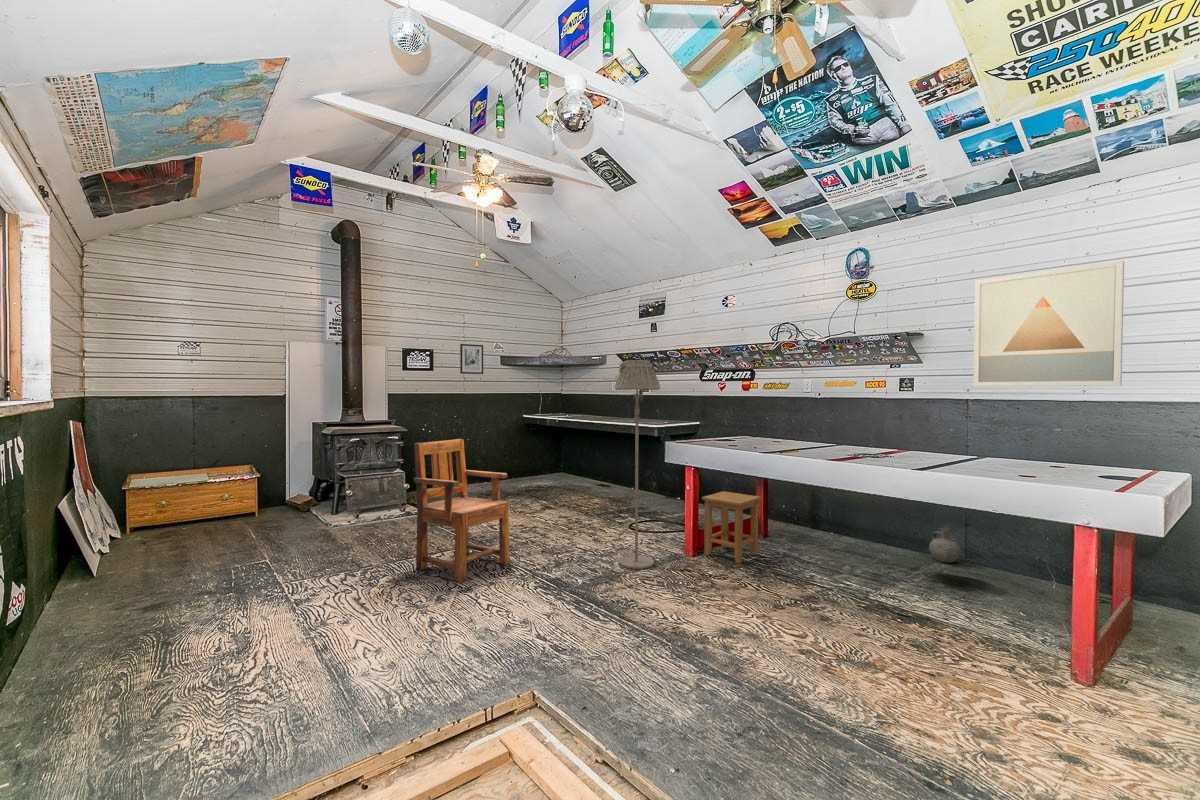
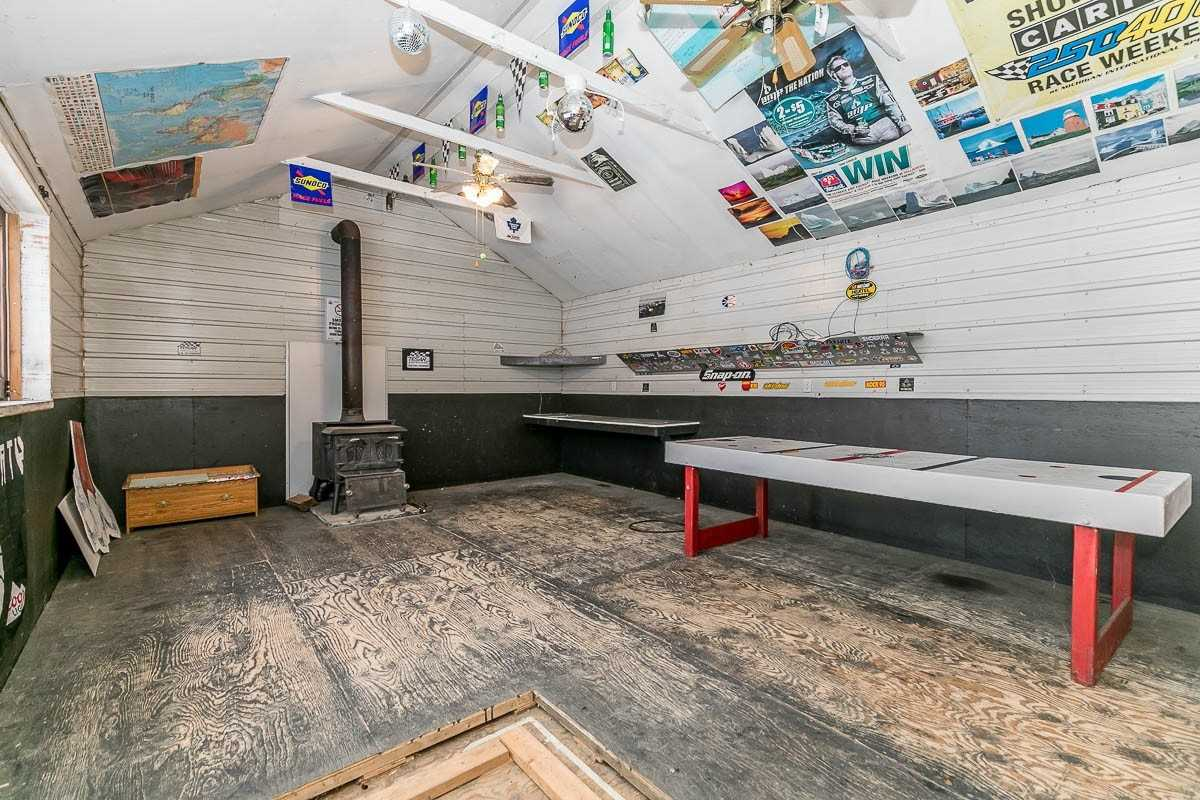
- wall art (471, 359)
- ceramic jug (944, 544)
- wall art (1042, 329)
- floor lamp (636, 462)
- stool (727, 525)
- armchair (461, 504)
